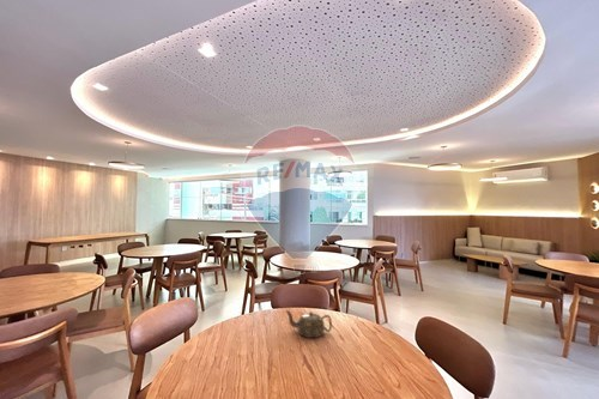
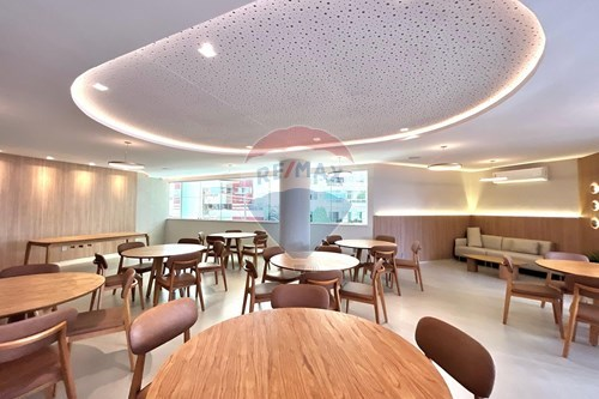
- teapot (308, 321)
